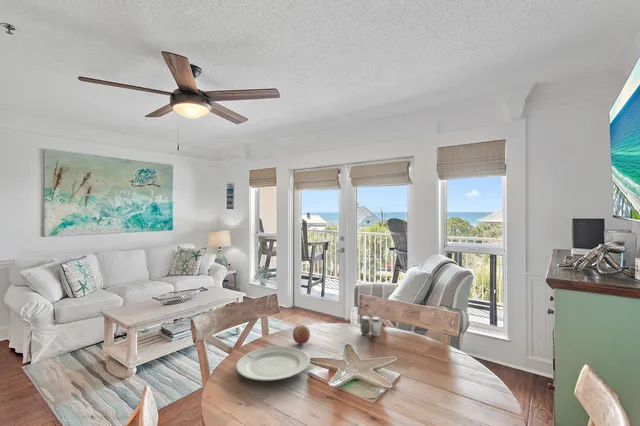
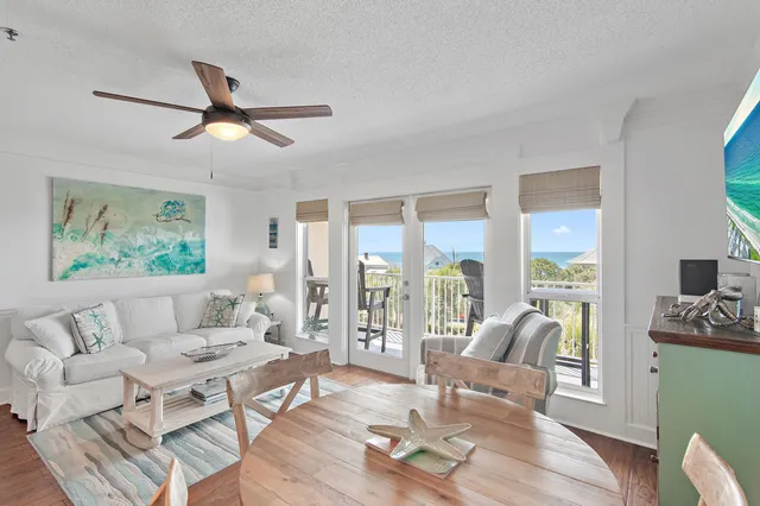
- chinaware (273, 364)
- fruit (301, 334)
- salt and pepper shaker (371, 325)
